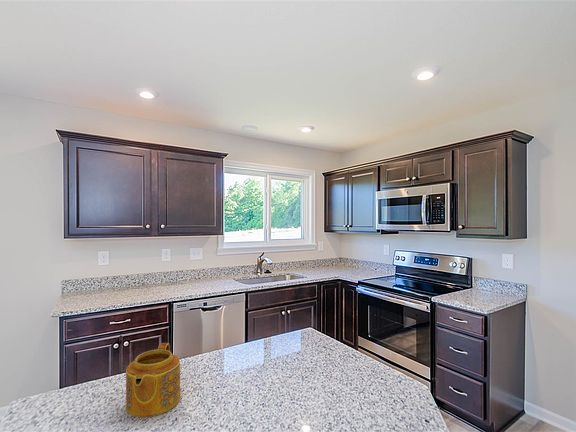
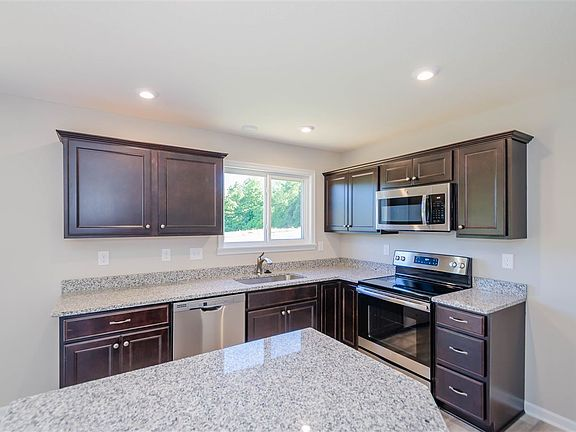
- teapot (153, 379)
